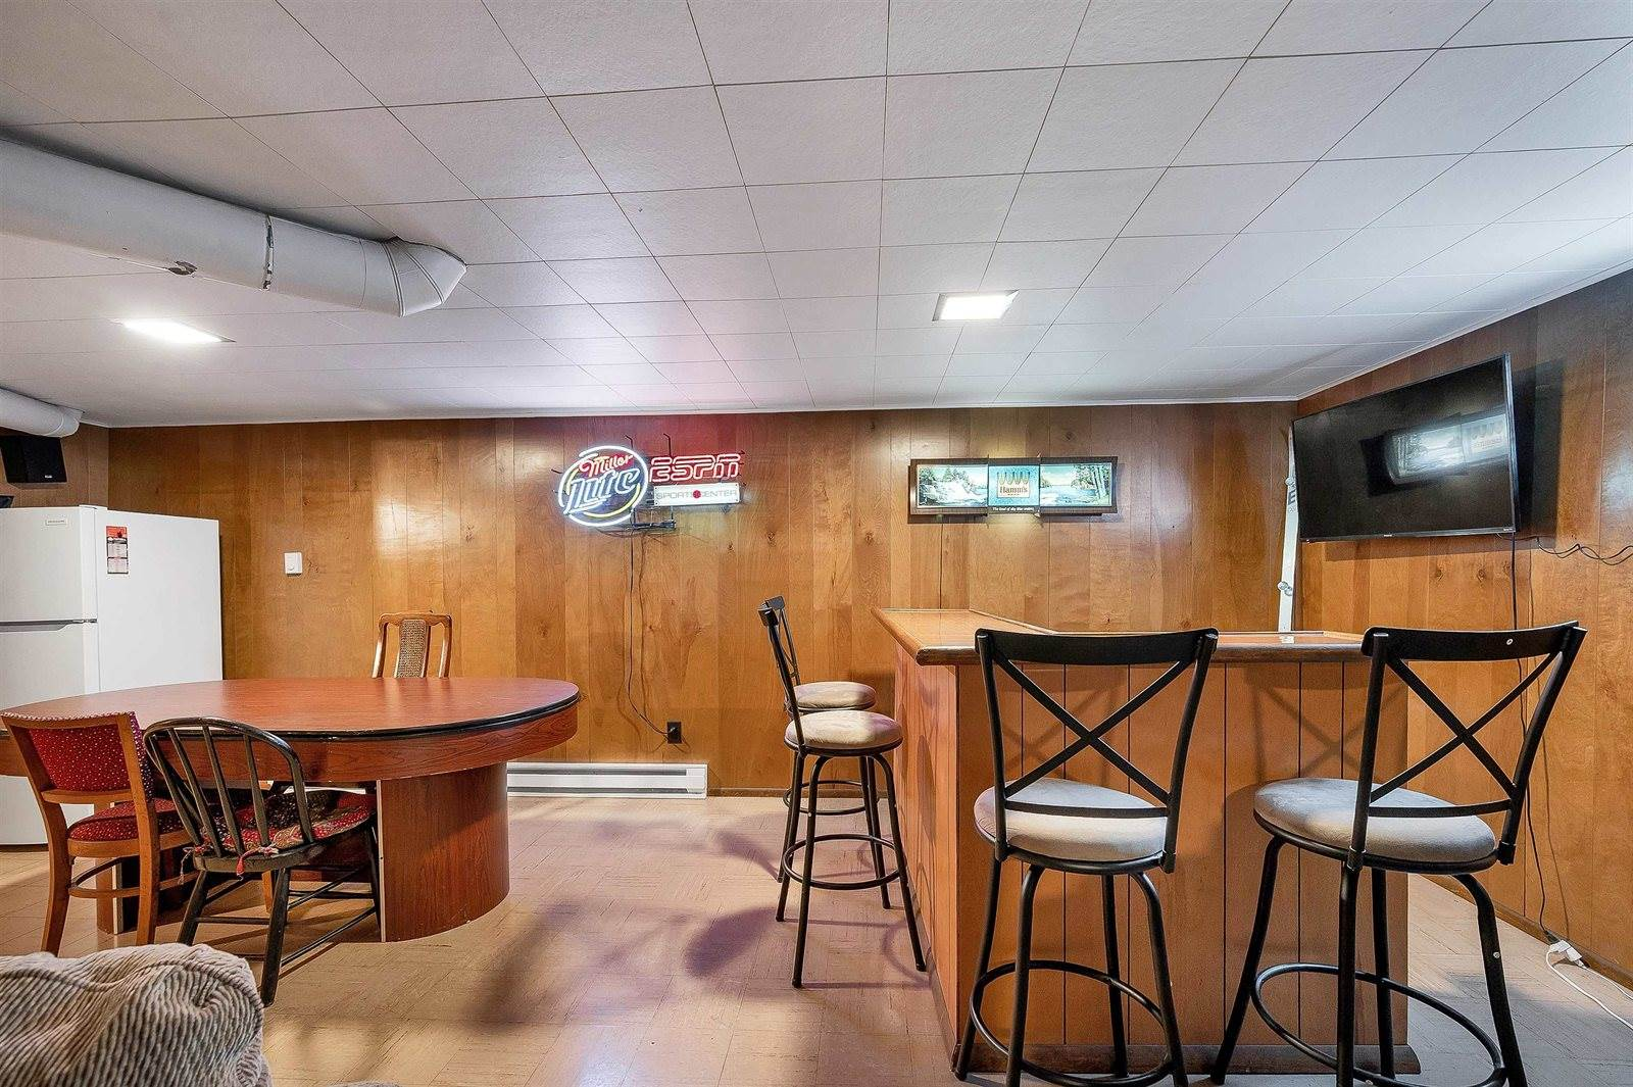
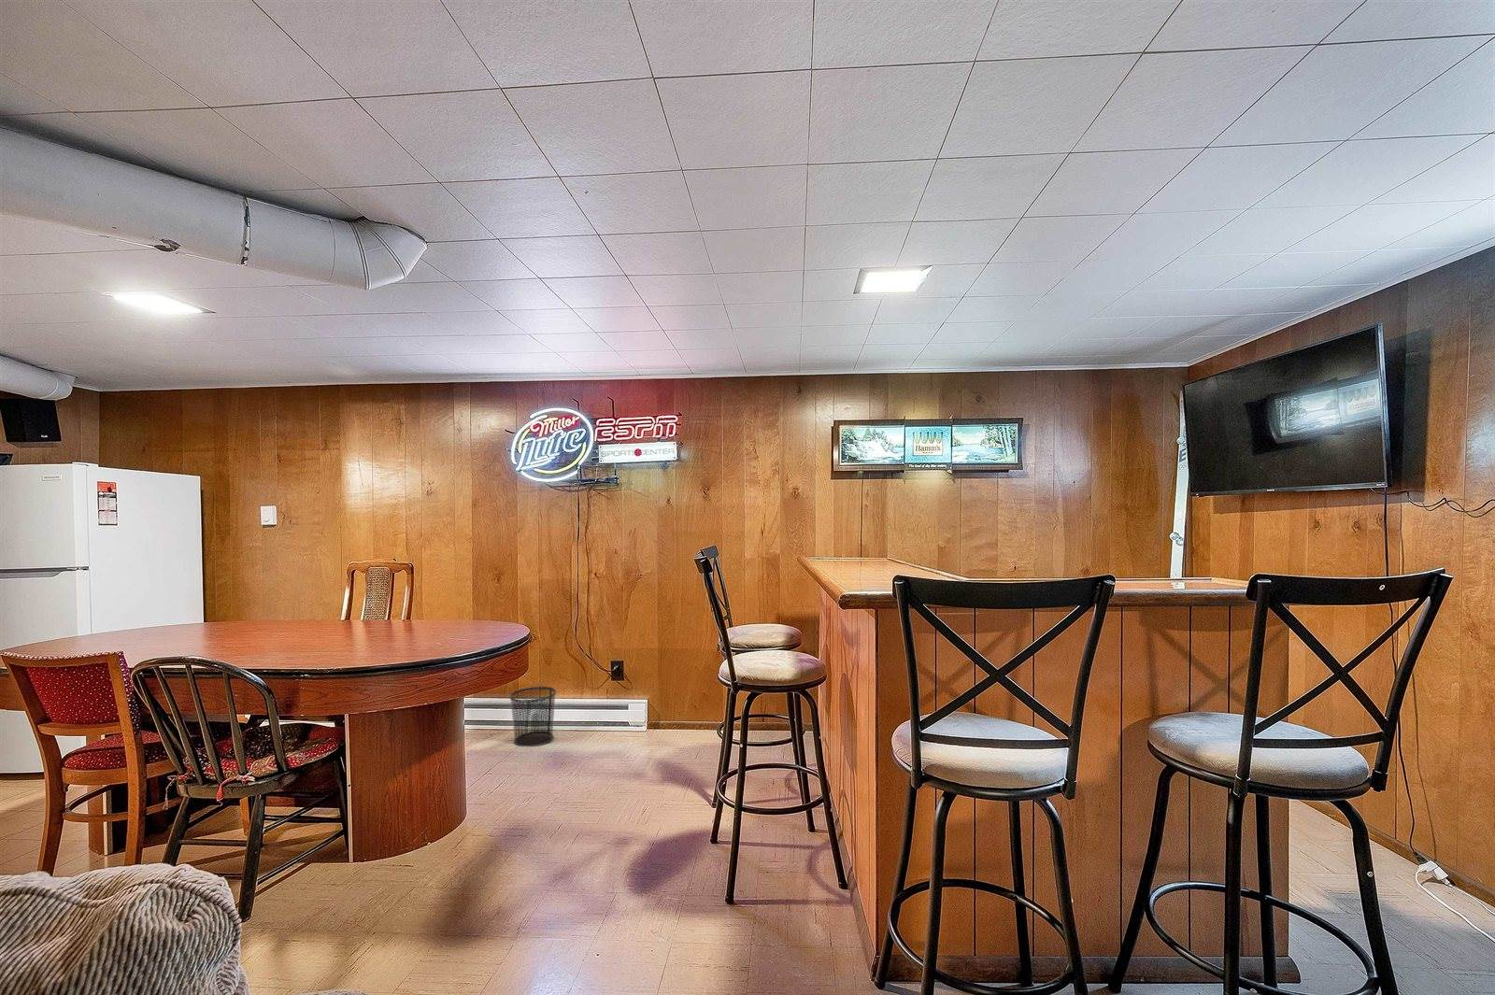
+ waste bin (533, 716)
